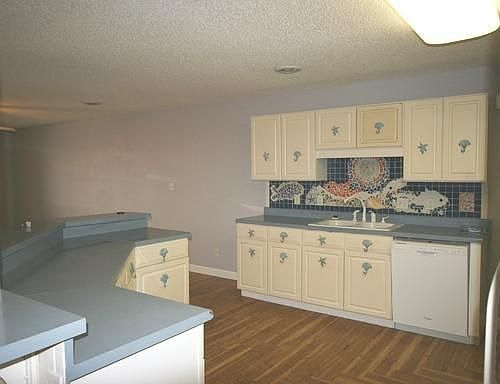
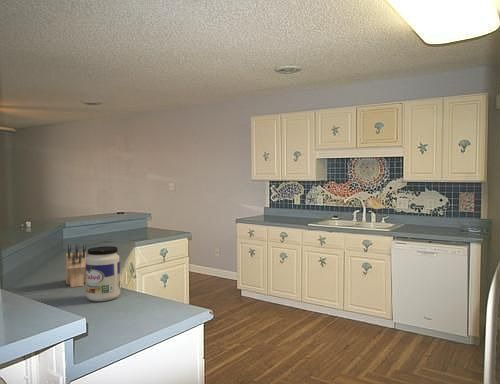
+ knife block (75, 262)
+ jar (102, 273)
